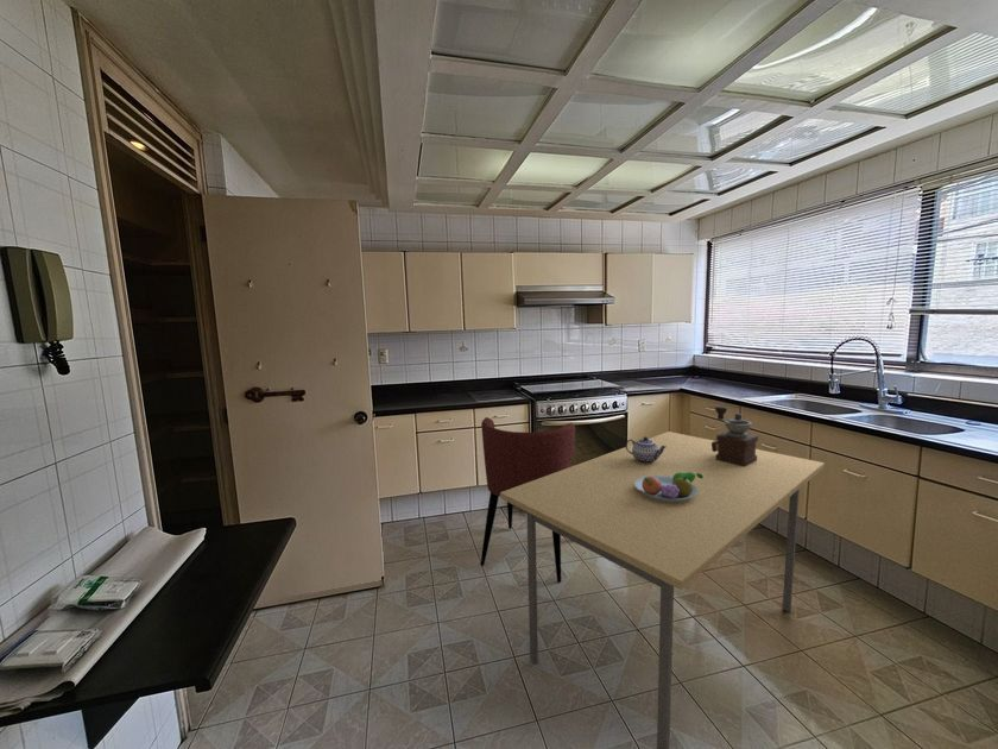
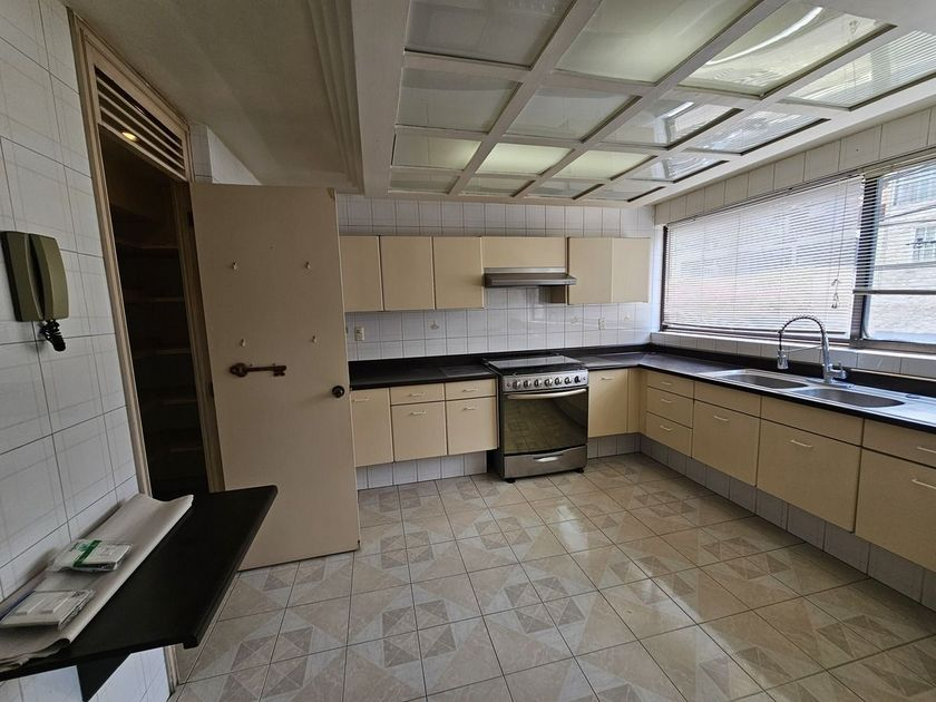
- teapot (645, 448)
- dining chair (531, 480)
- coffee grinder (726, 432)
- fruit bowl (668, 480)
- dining table (670, 556)
